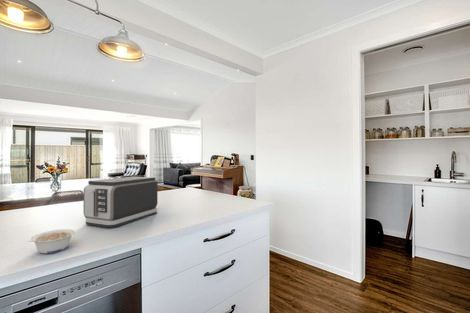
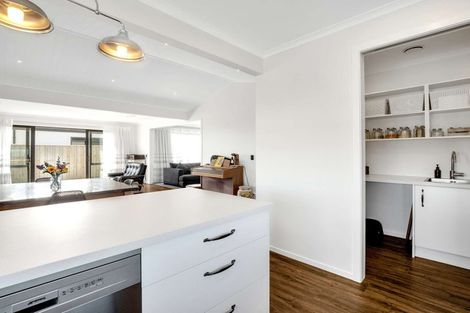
- legume (53, 240)
- toaster (122, 199)
